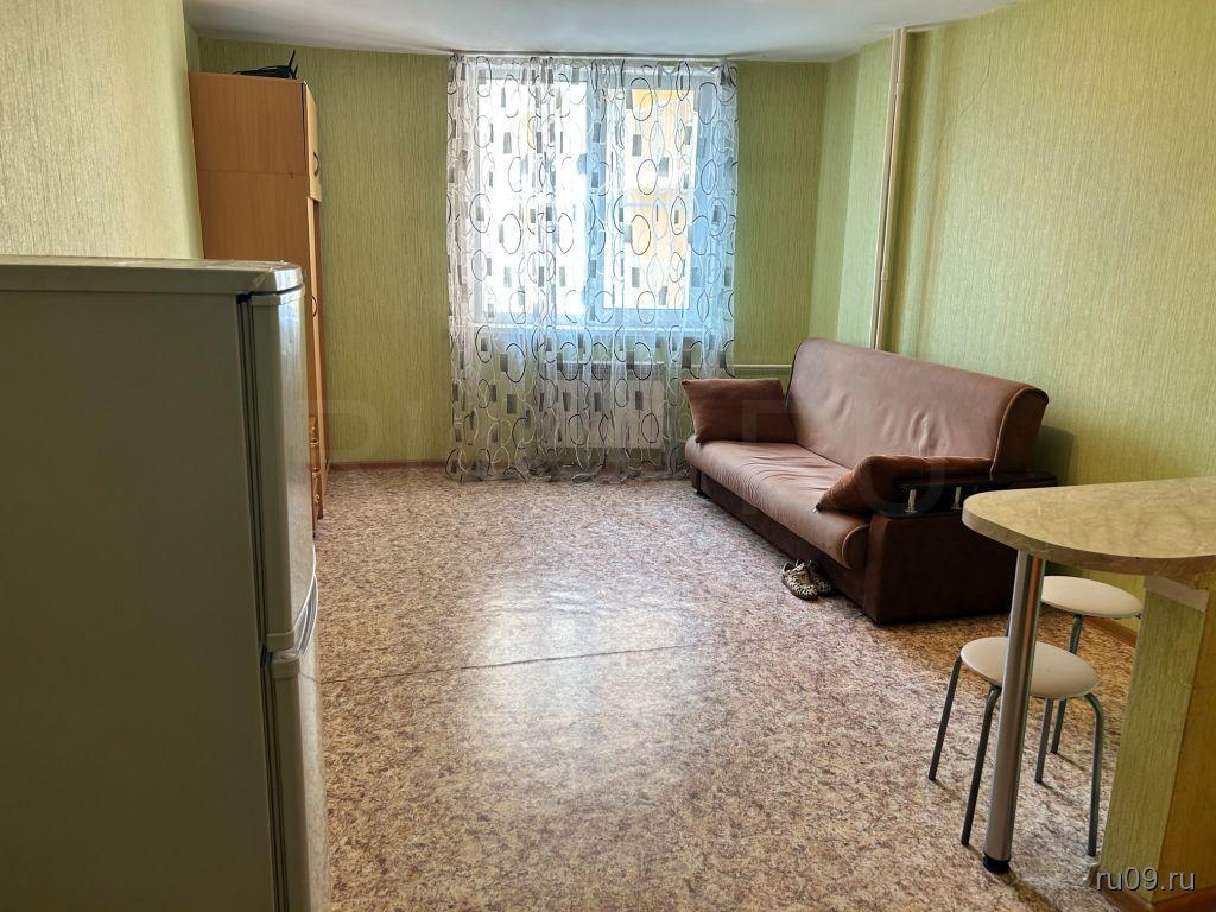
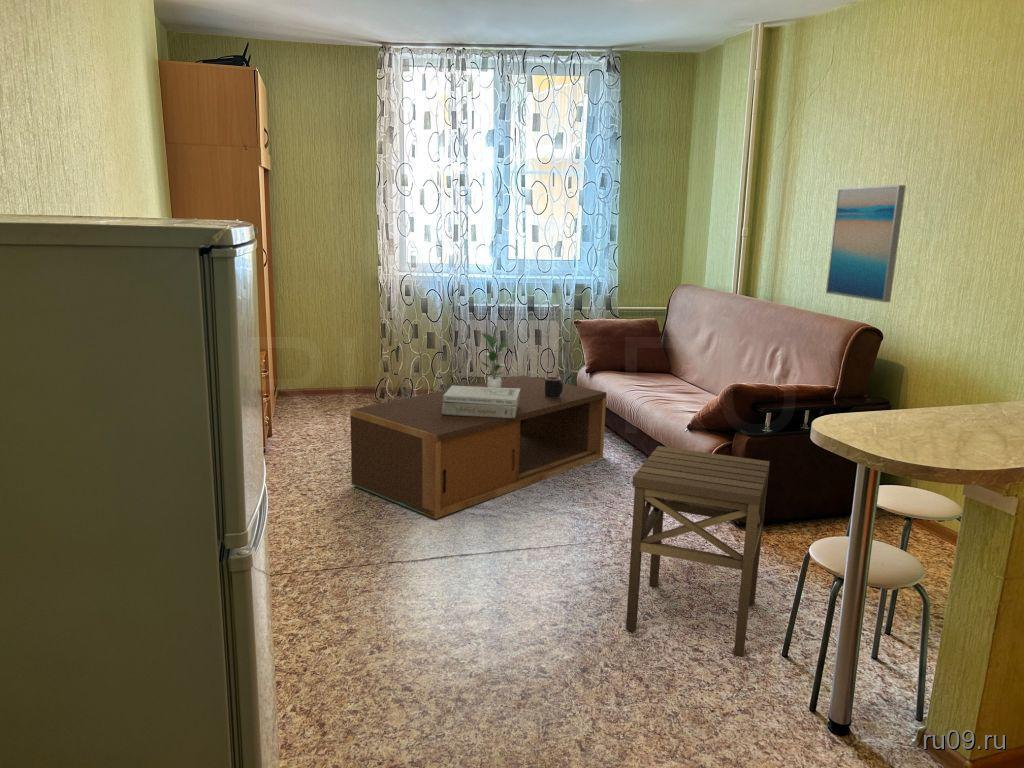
+ mug (554, 387)
+ potted plant (494, 365)
+ books (482, 400)
+ wall art (862, 243)
+ coffee table (486, 435)
+ side table (697, 550)
